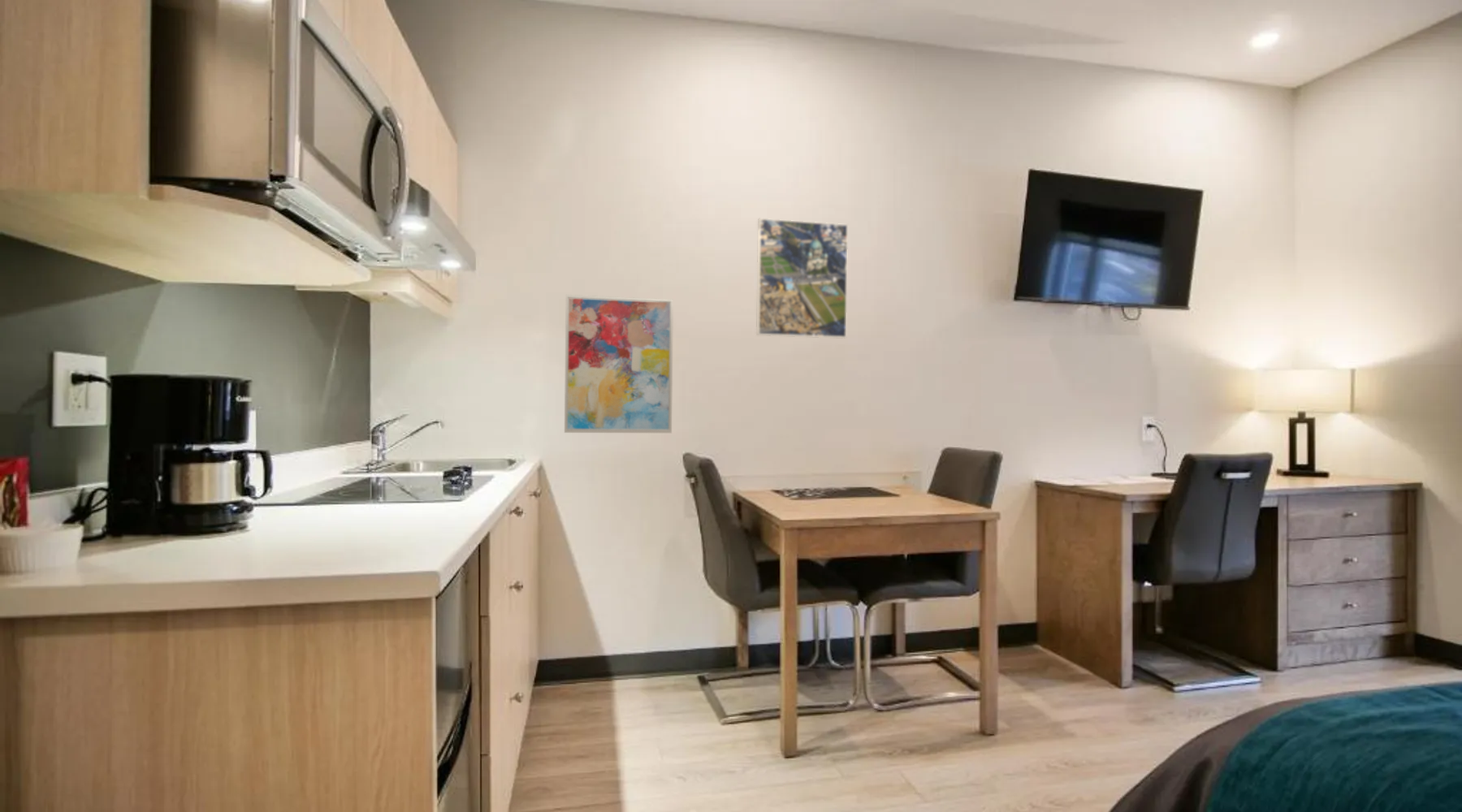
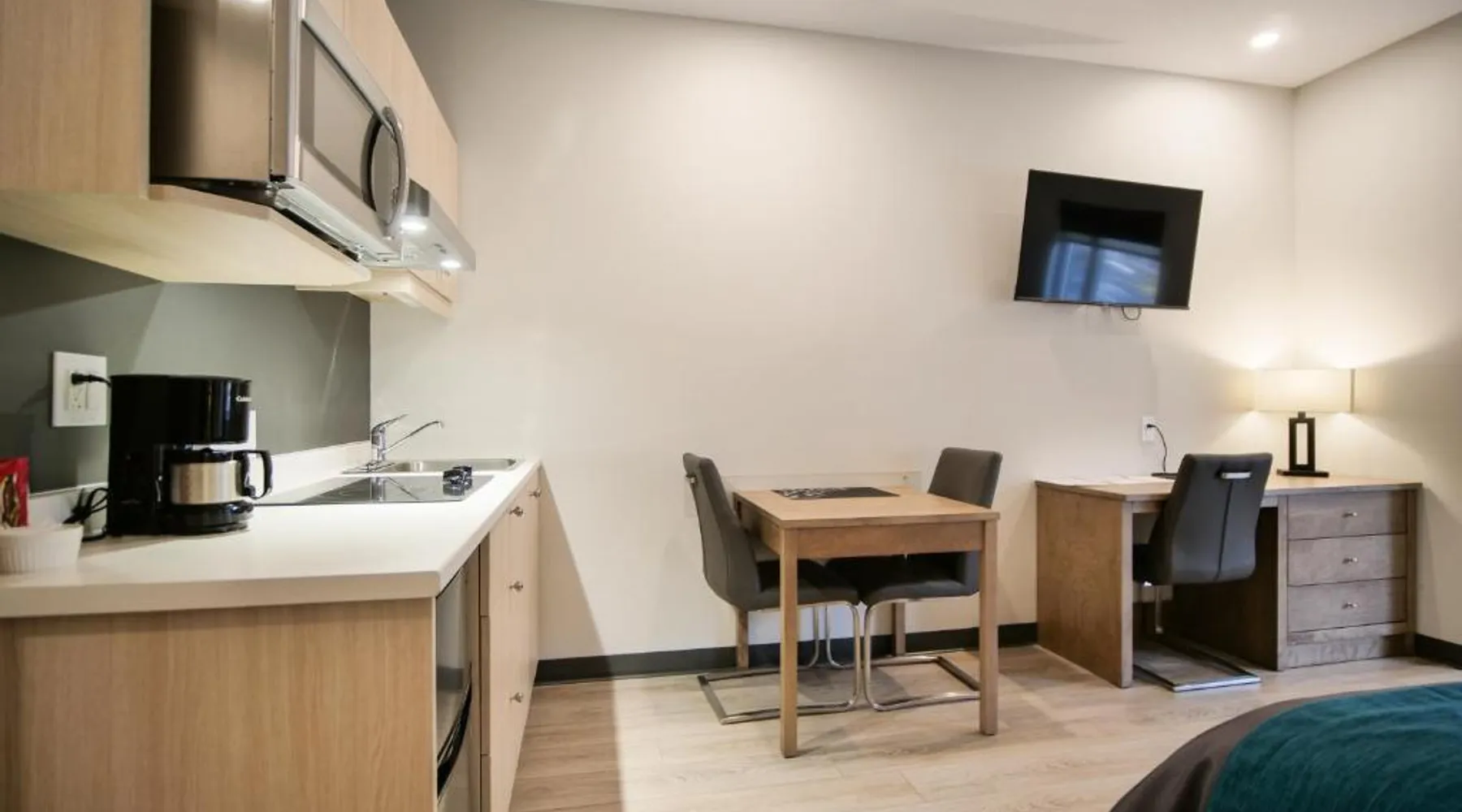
- wall art (619, 365)
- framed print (802, 279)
